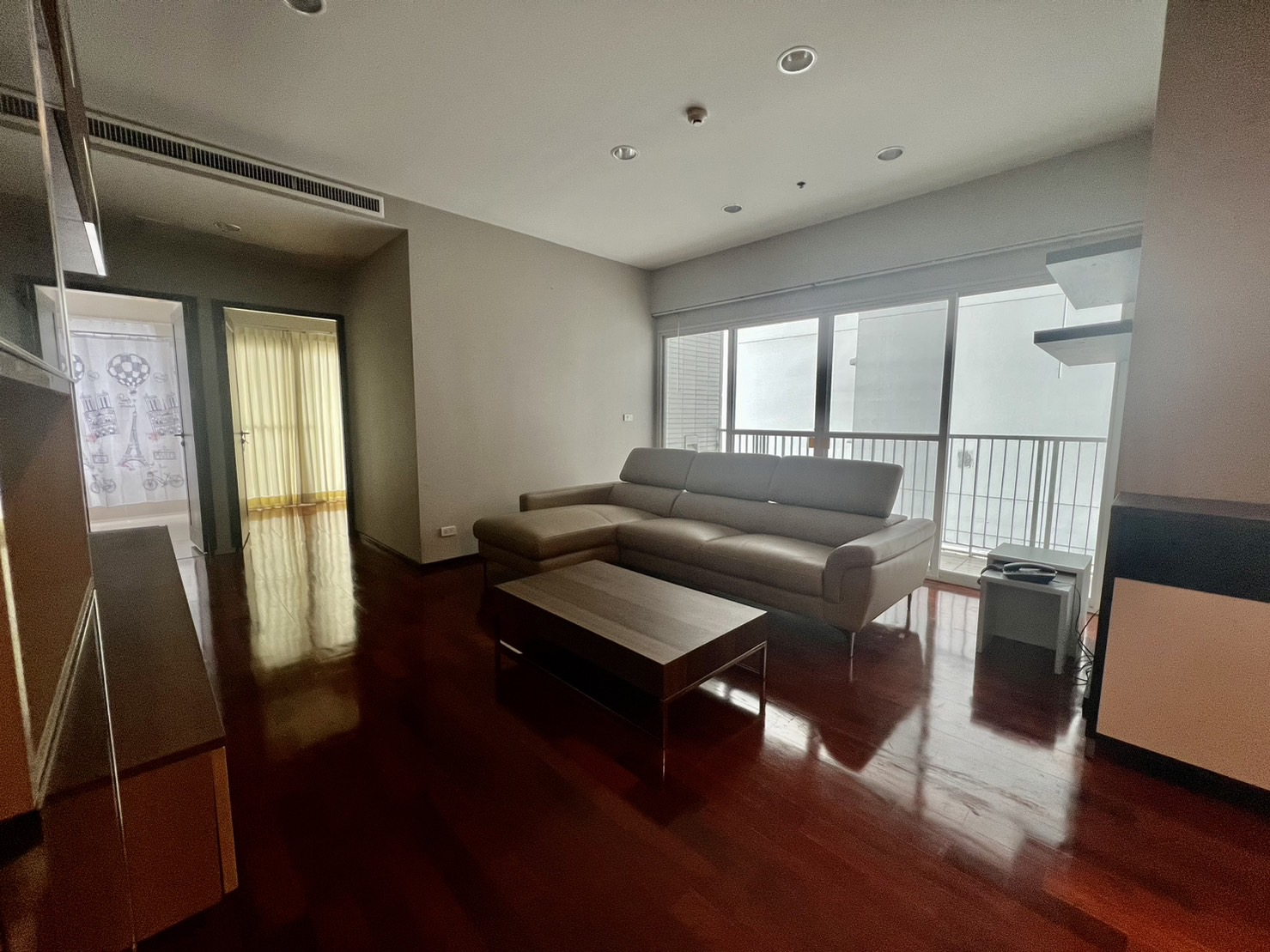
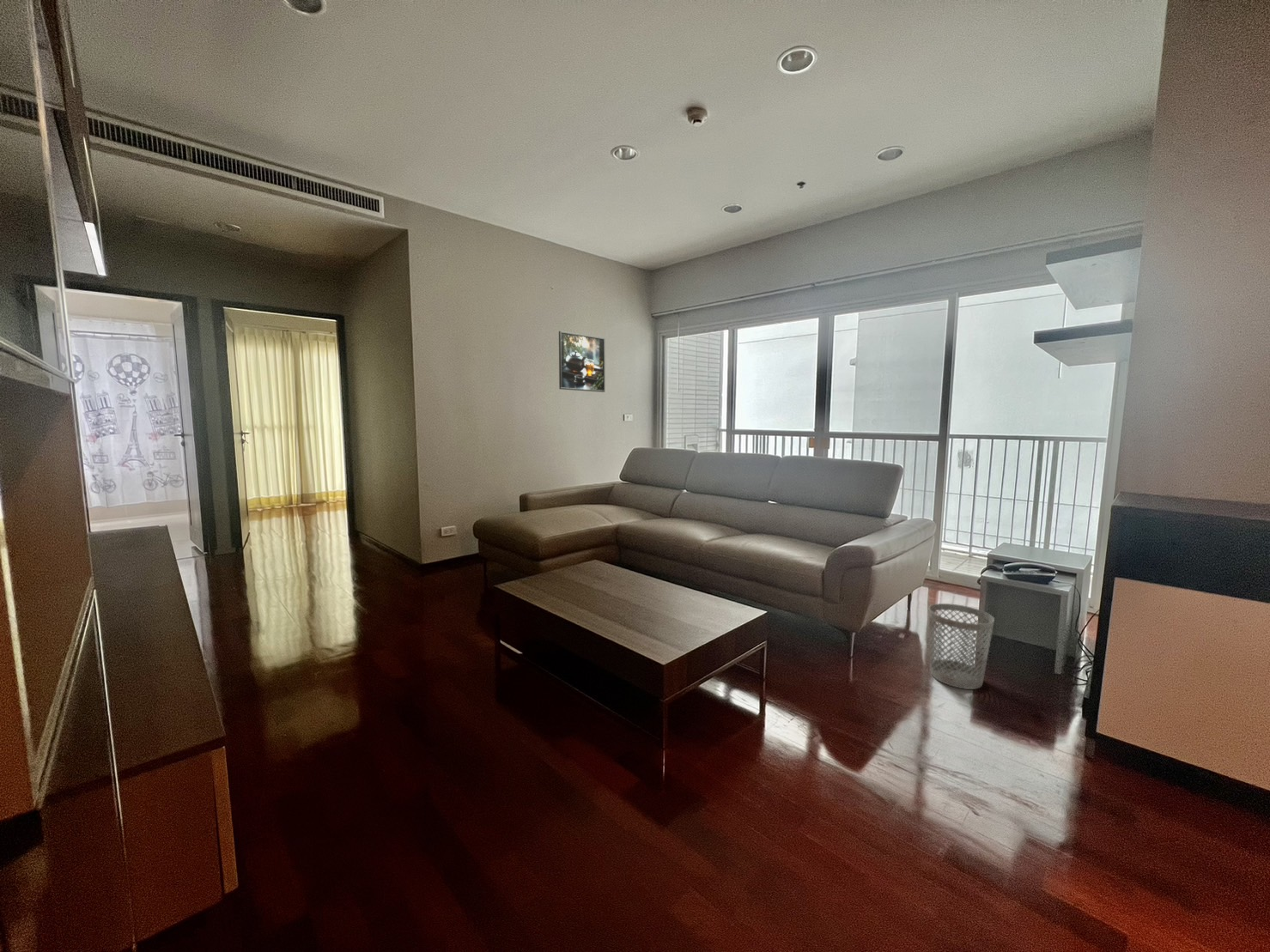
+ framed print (582, 362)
+ wastebasket (958, 646)
